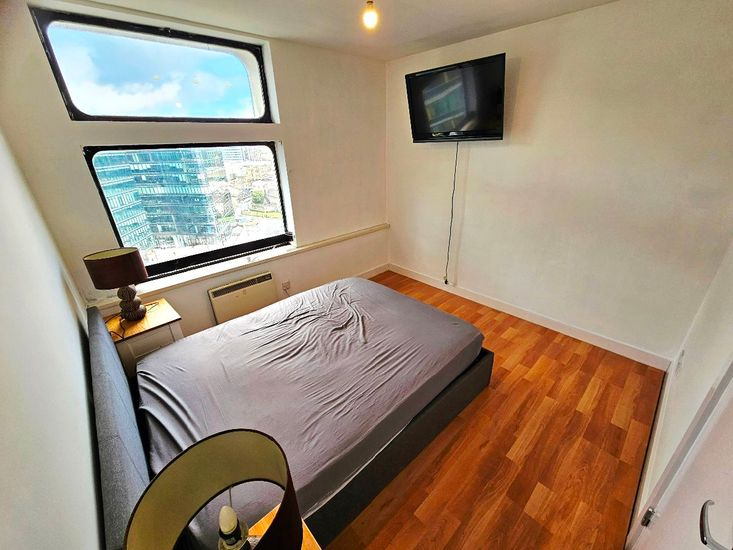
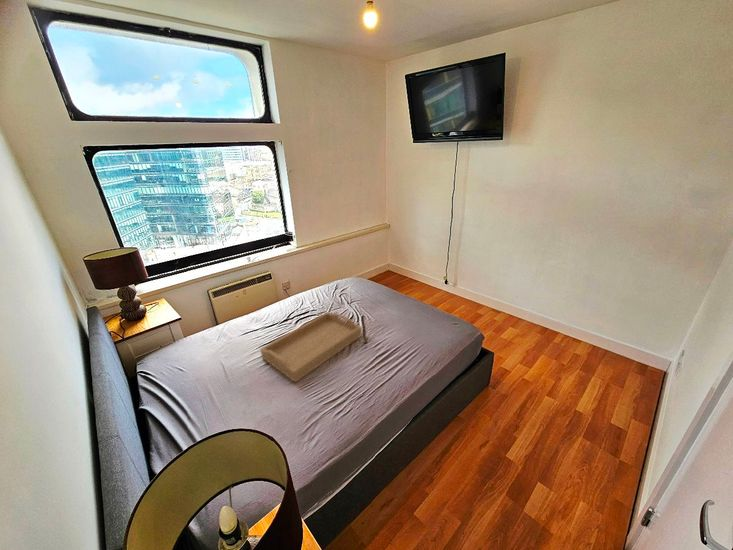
+ serving tray (313, 340)
